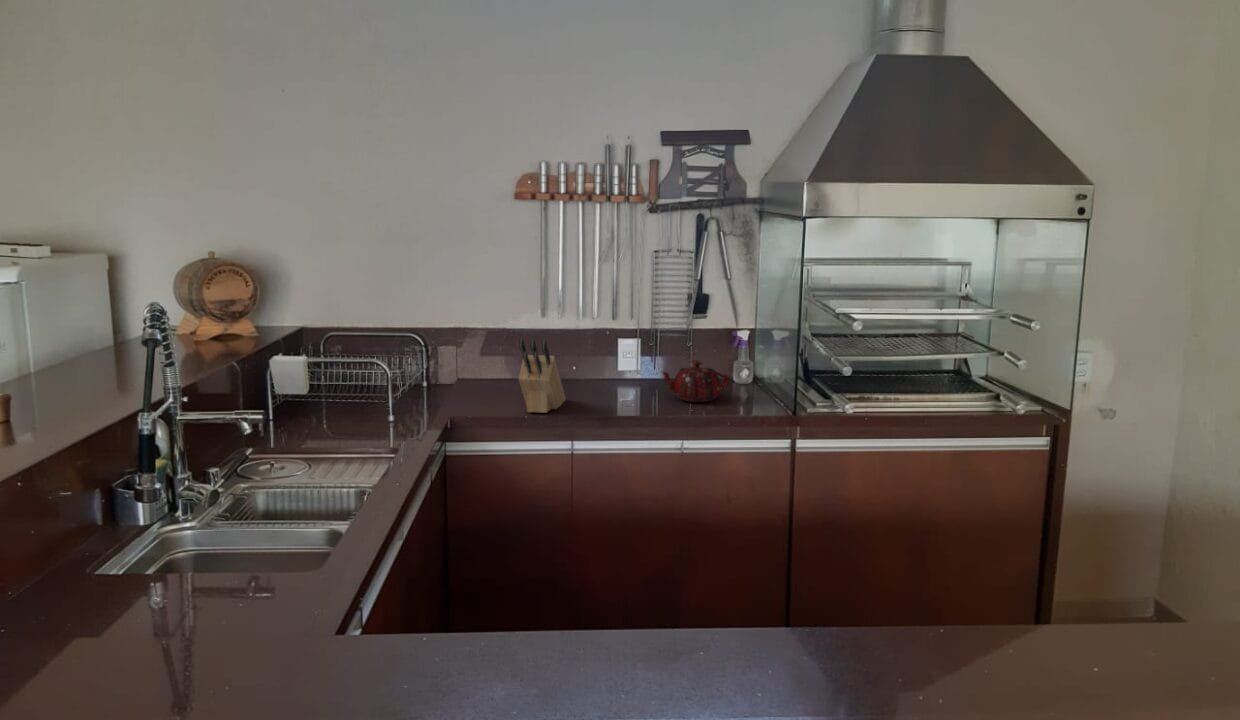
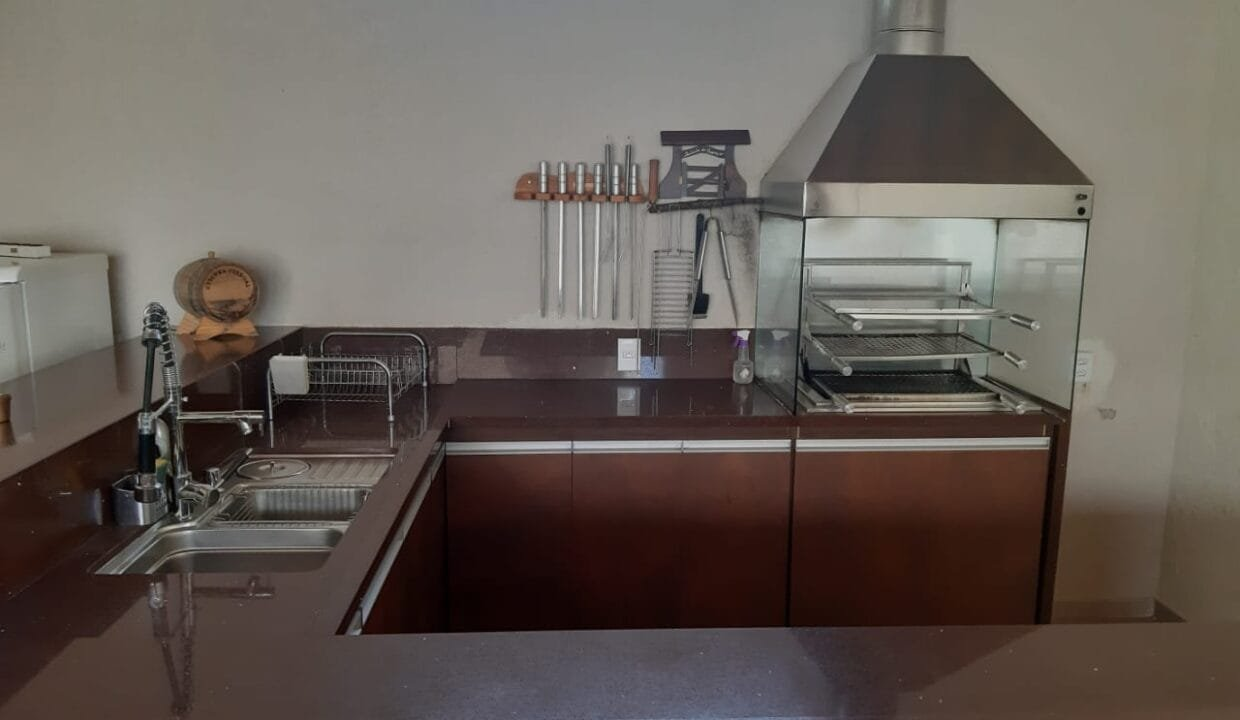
- knife block (541, 372)
- teapot (695, 379)
